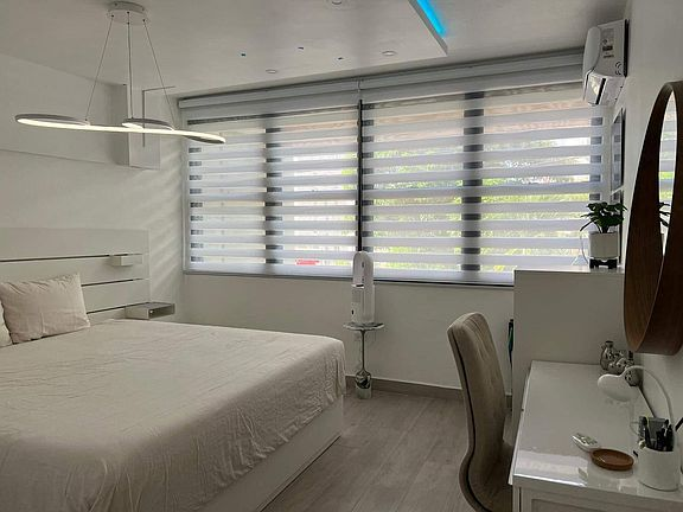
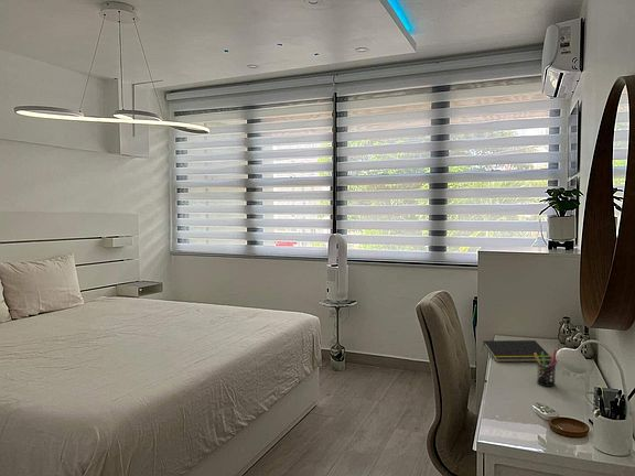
+ pen holder (546, 367)
+ notepad (516, 350)
